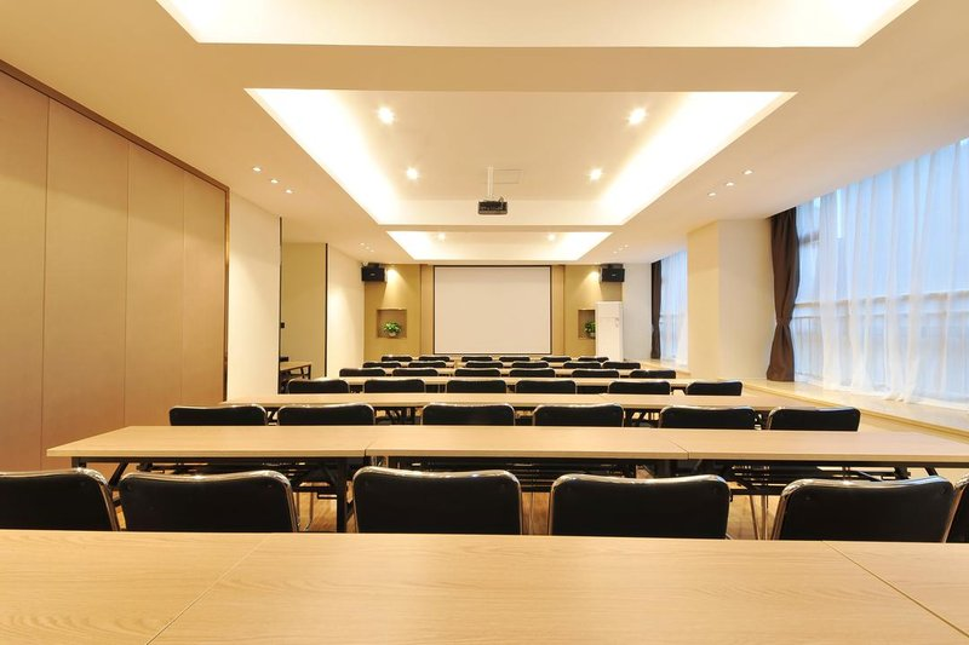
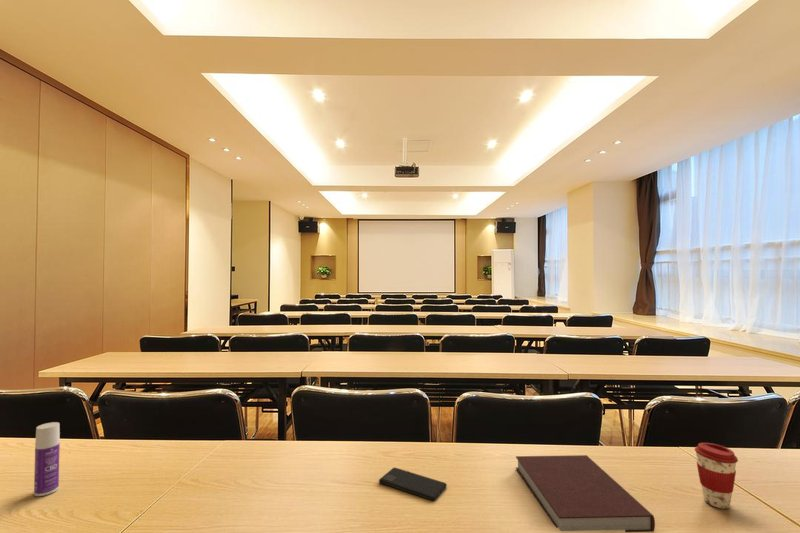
+ smartphone (412, 482)
+ notebook (575, 488)
+ coffee cup (716, 475)
+ bottle (47, 458)
